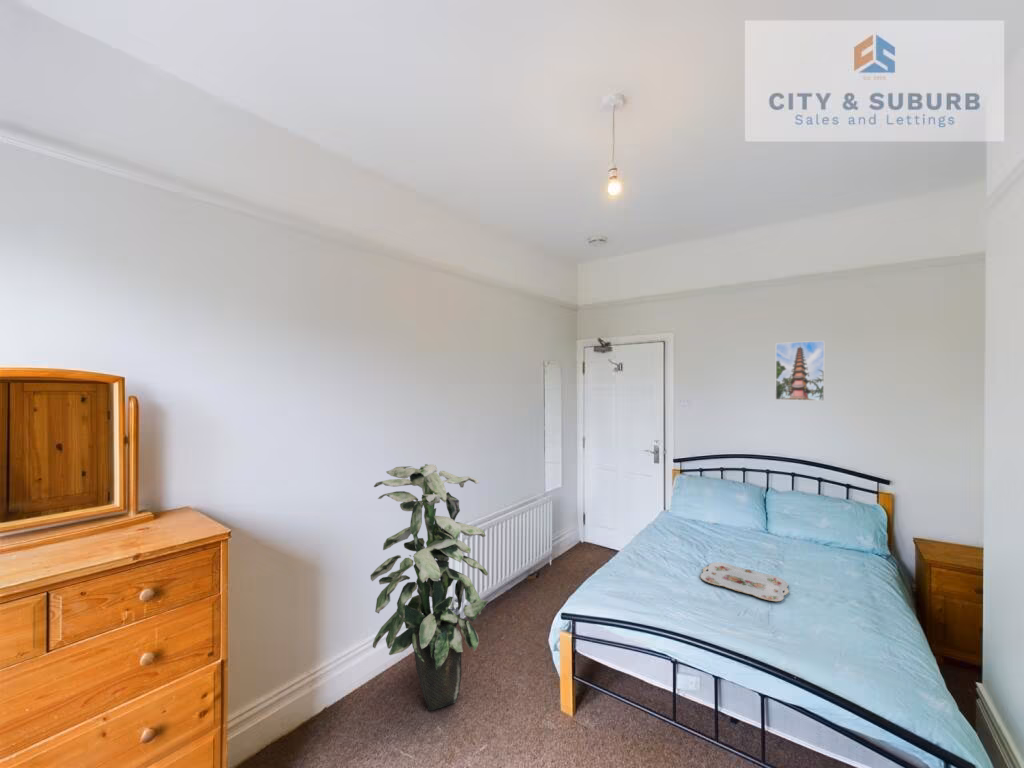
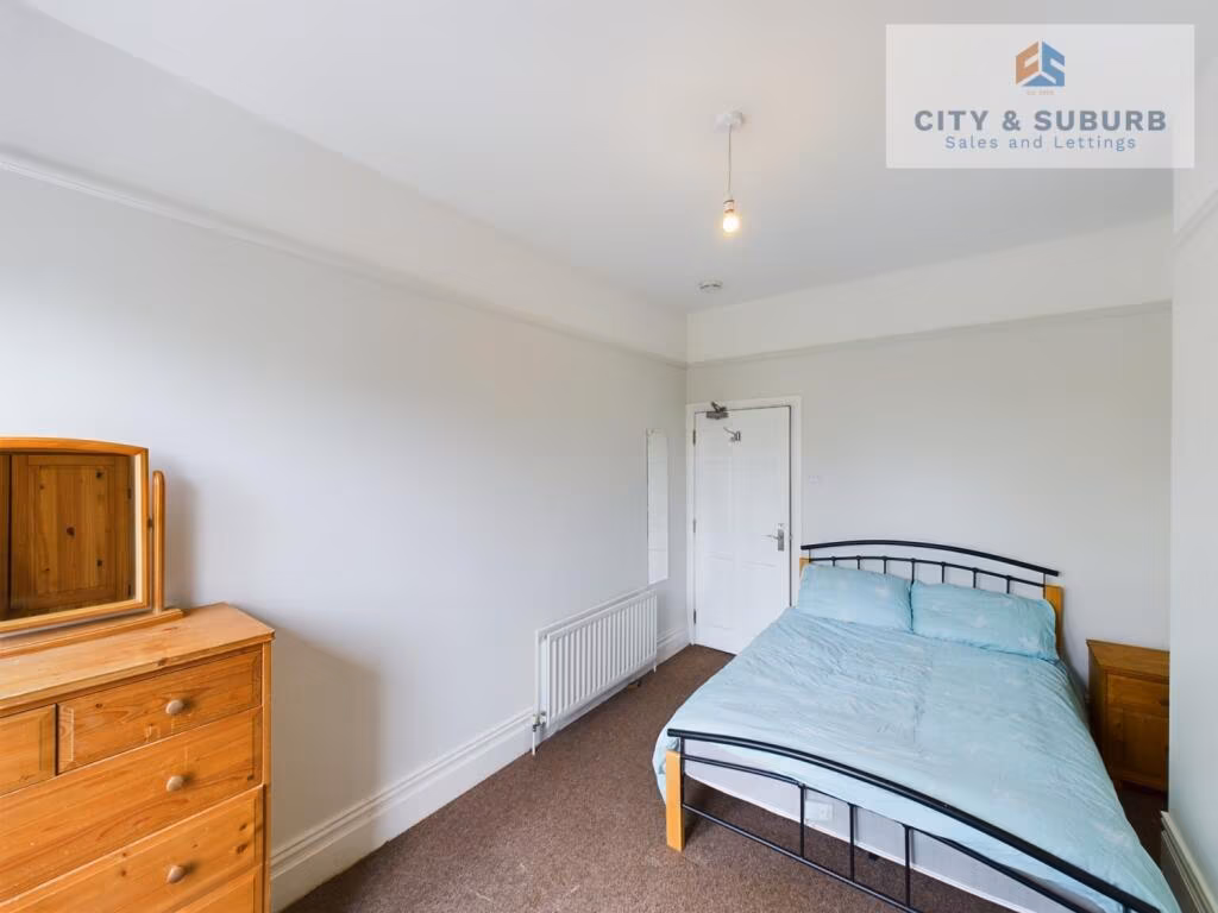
- indoor plant (429, 578)
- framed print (799, 371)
- serving tray (743, 580)
